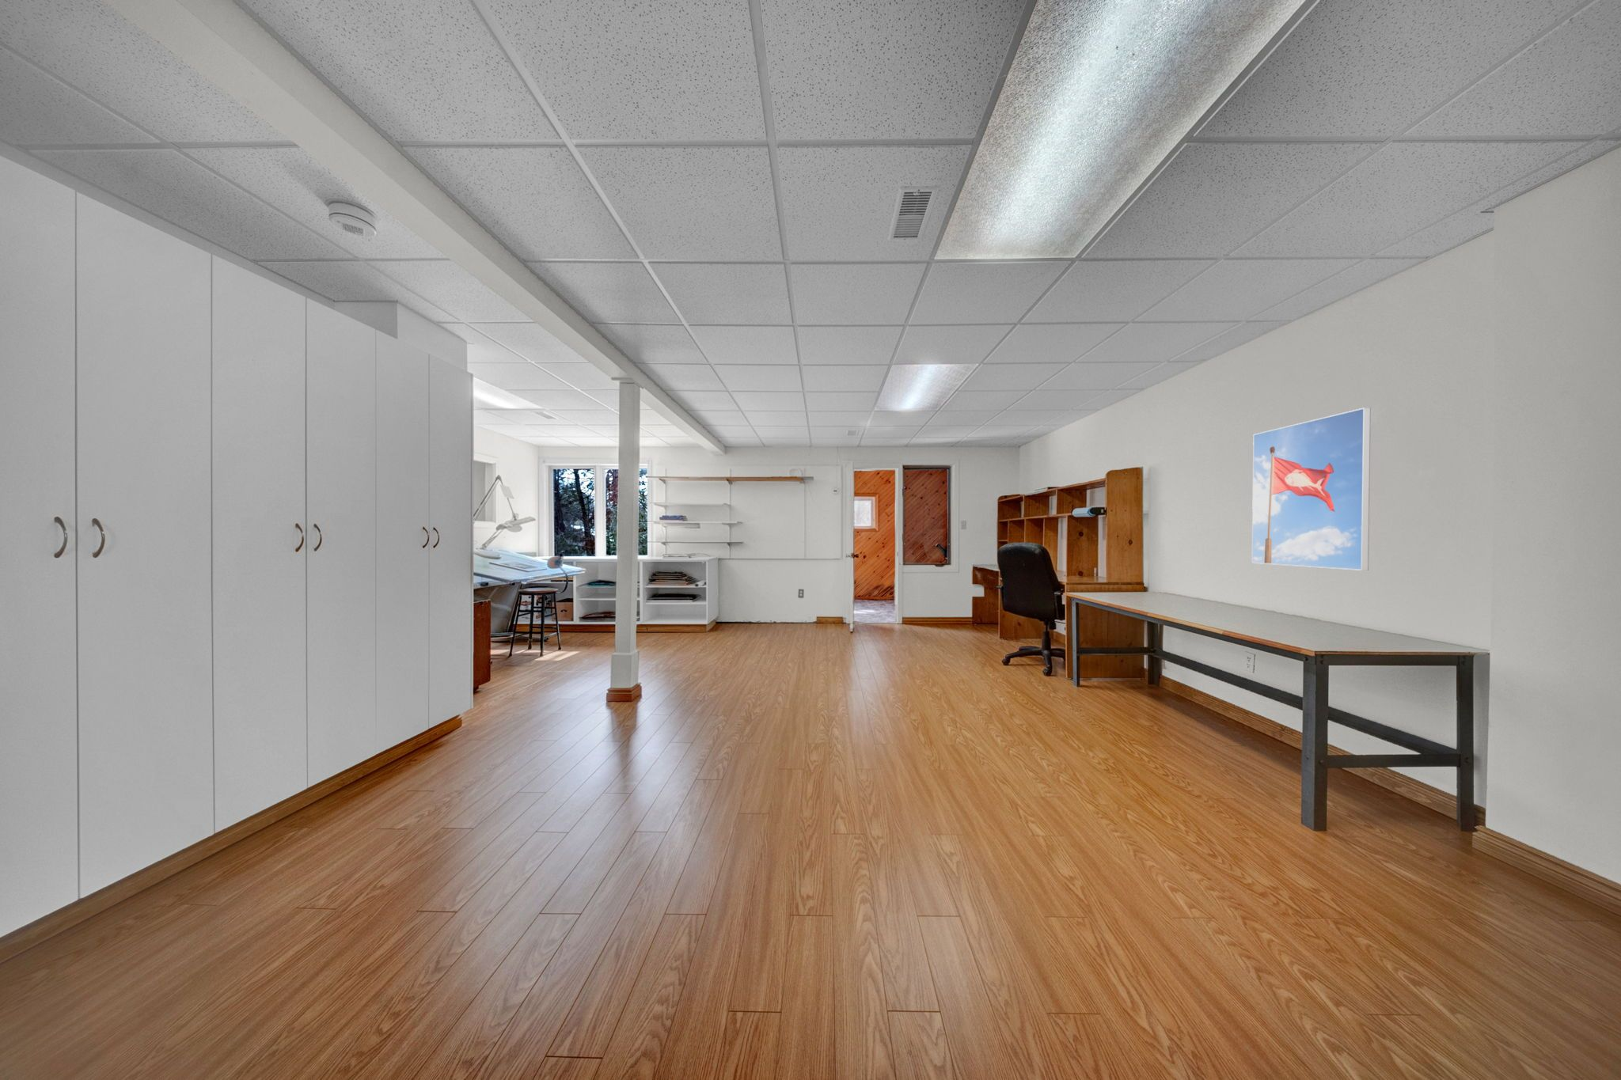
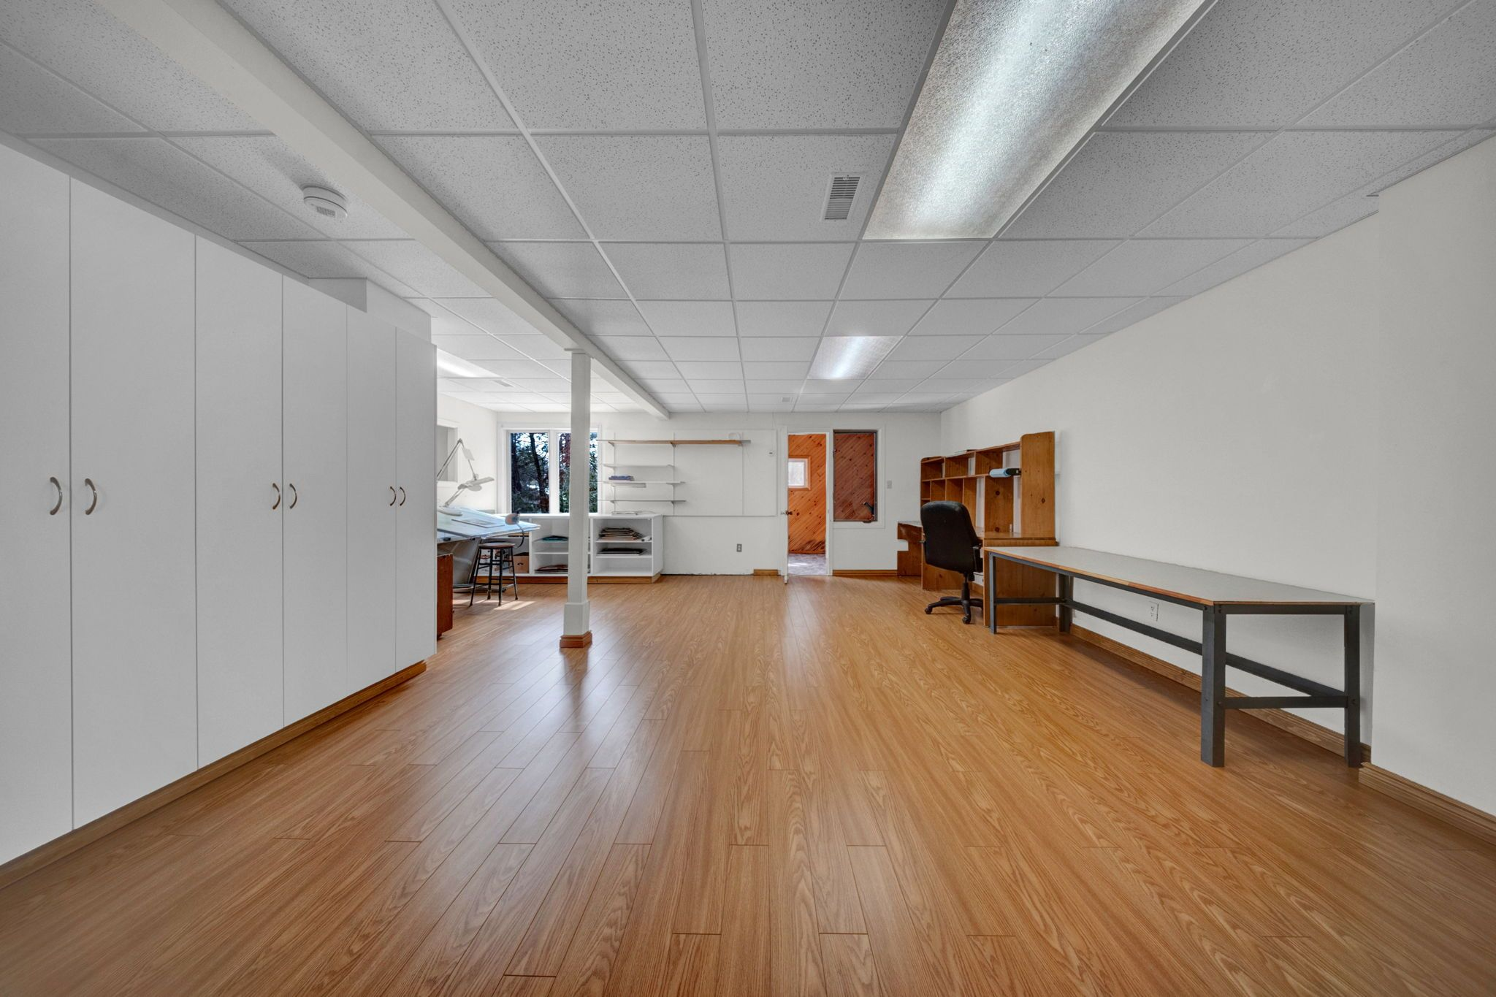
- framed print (1304, 494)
